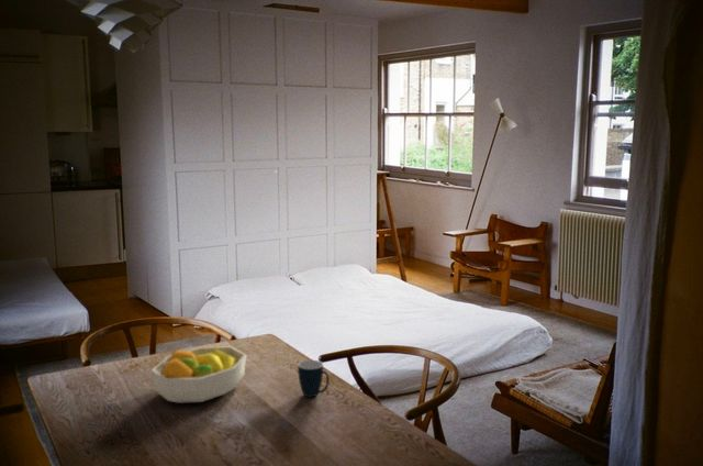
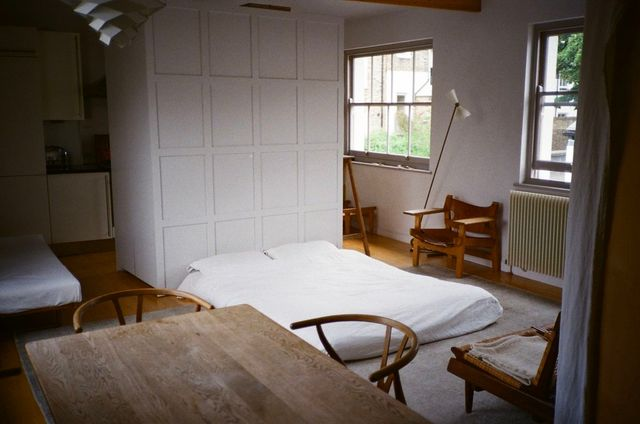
- mug (314, 380)
- fruit bowl (200, 369)
